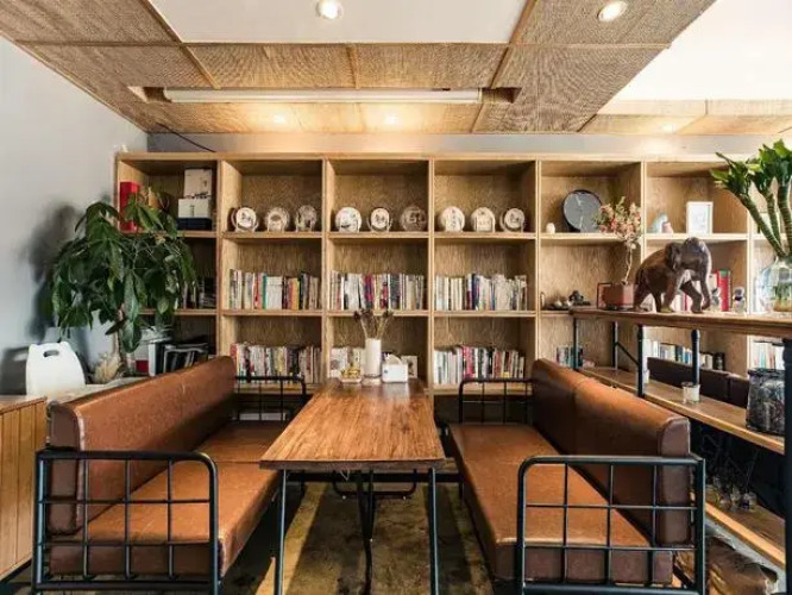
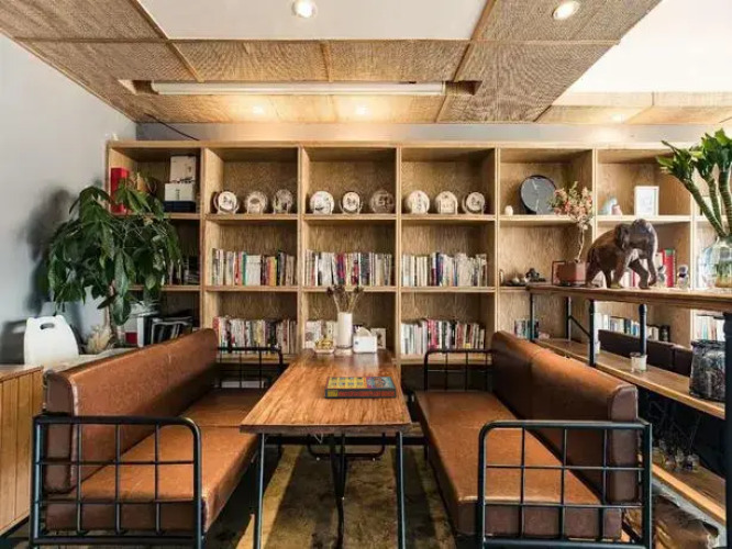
+ game compilation box (359, 386)
